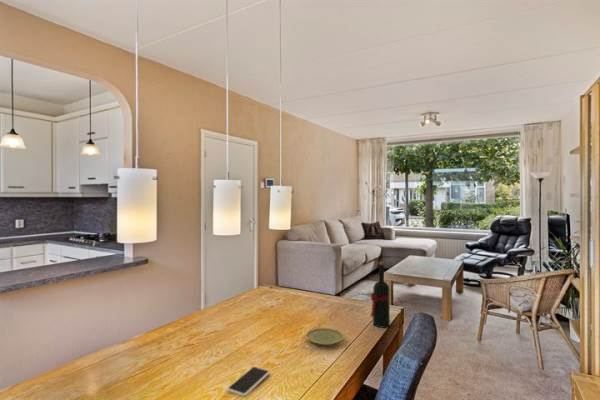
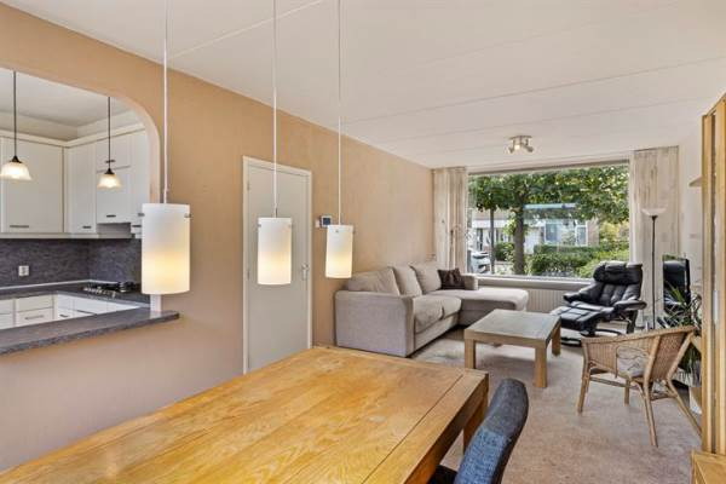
- smartphone (249, 380)
- wine bottle (379, 293)
- plate (324, 337)
